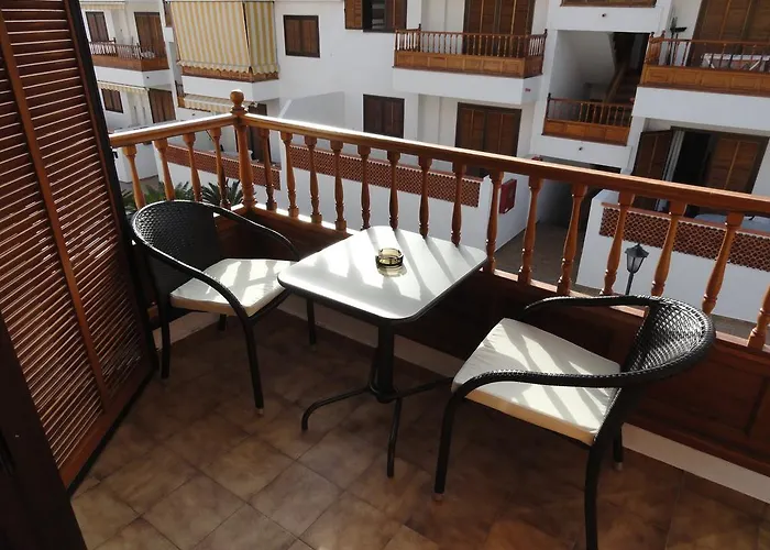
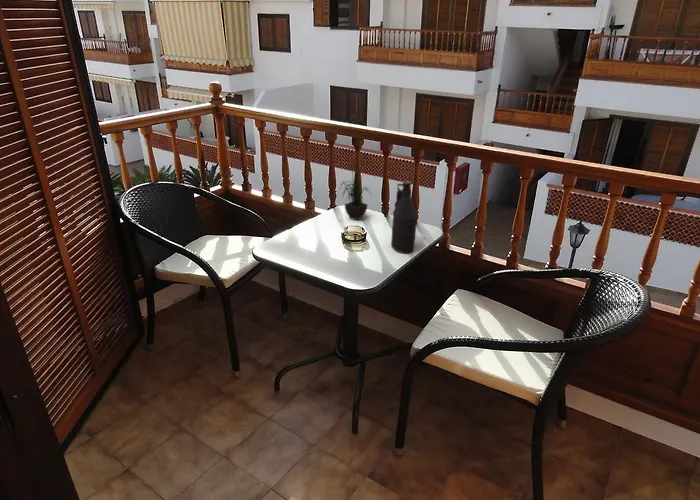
+ bottle (404, 215)
+ potted plant (354, 184)
